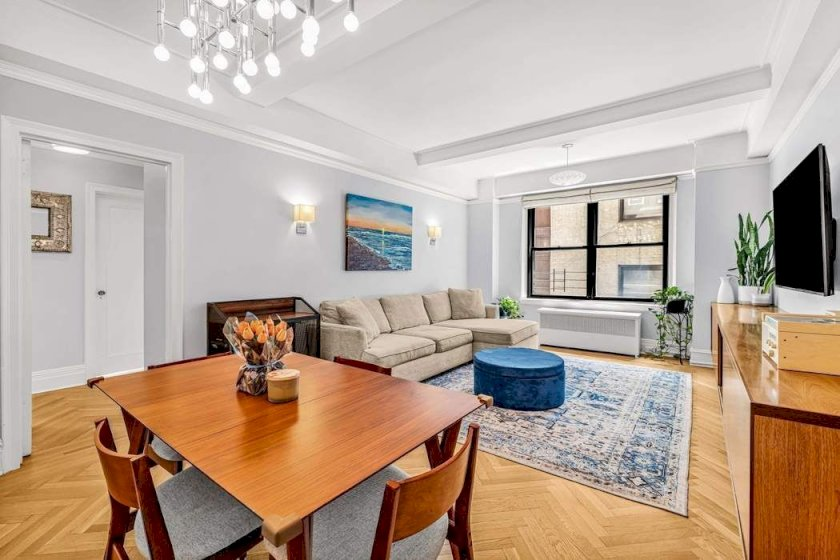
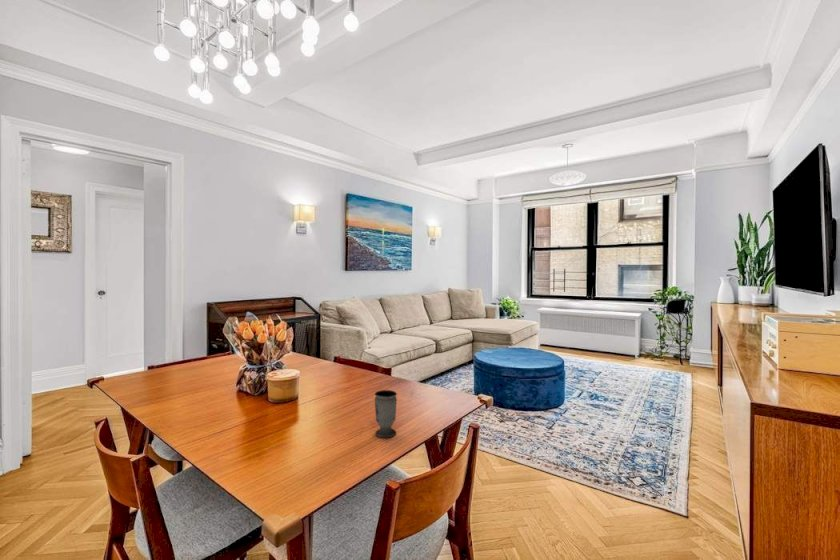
+ cup (385, 413)
